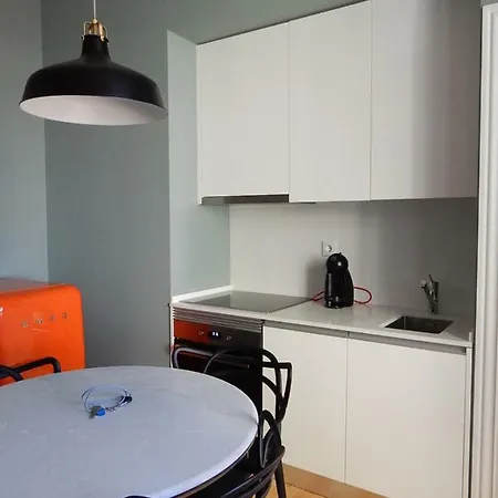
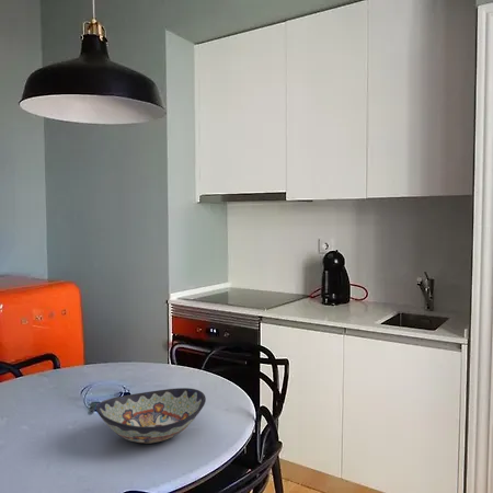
+ decorative bowl (152, 419)
